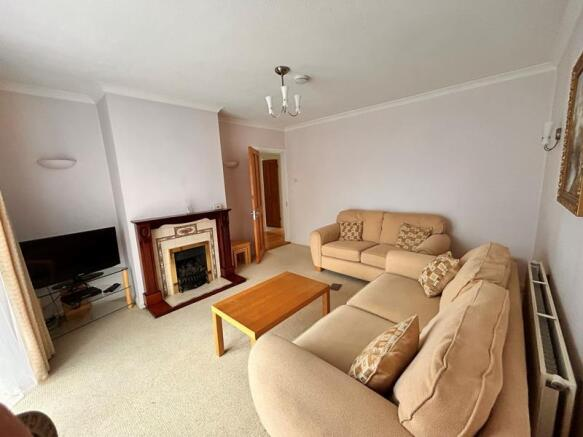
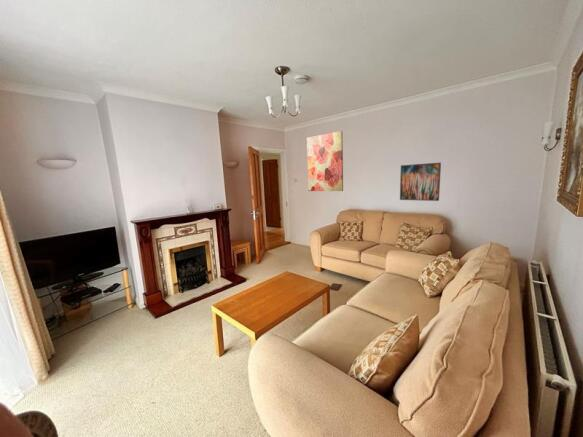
+ wall art (324, 163)
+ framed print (419, 182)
